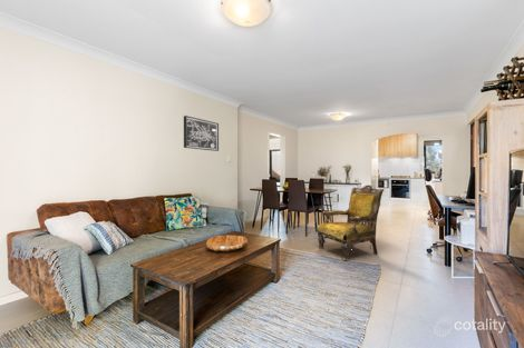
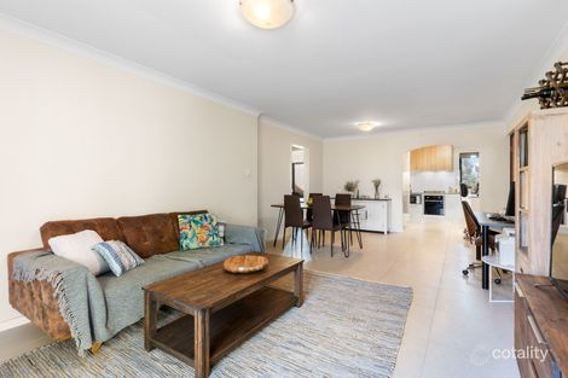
- armchair (349, 218)
- wall art (202, 135)
